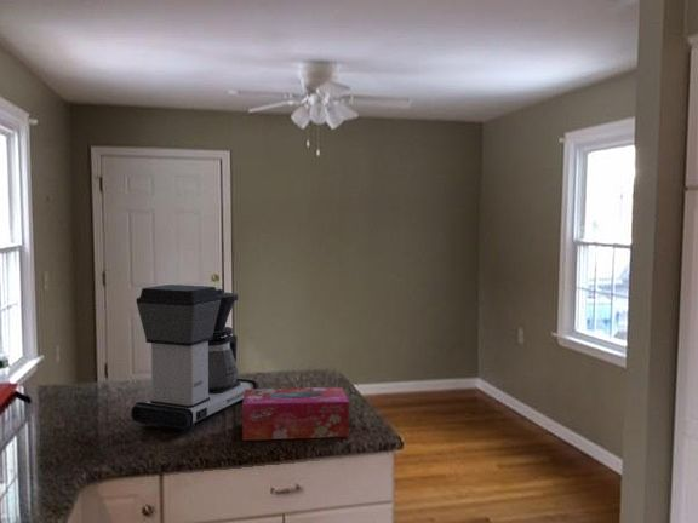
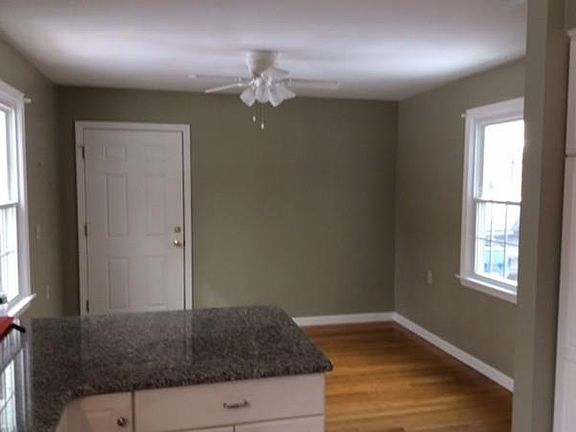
- coffee maker (200, 347)
- tissue box (294, 412)
